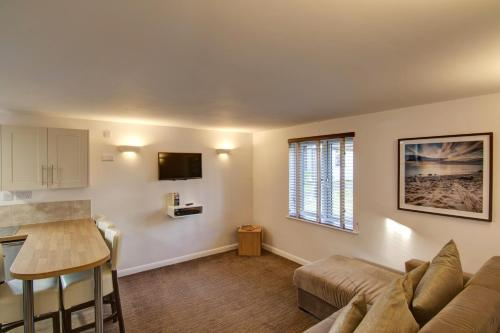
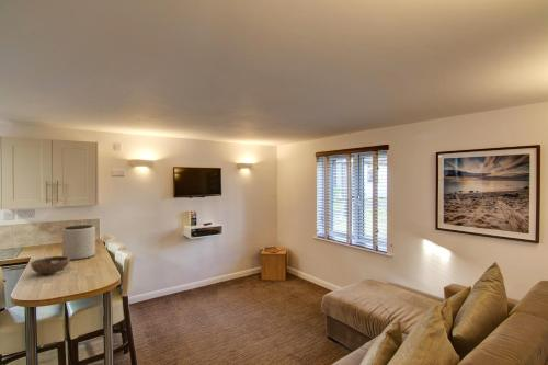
+ plant pot (79, 241)
+ bowl (50, 265)
